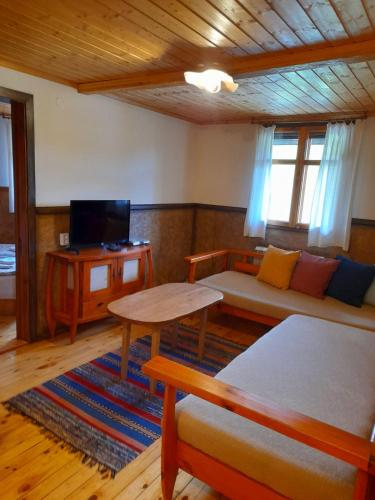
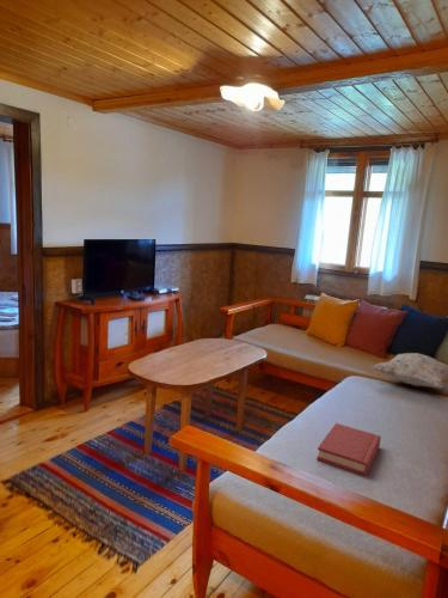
+ decorative pillow (417, 368)
+ hardback book (349, 447)
